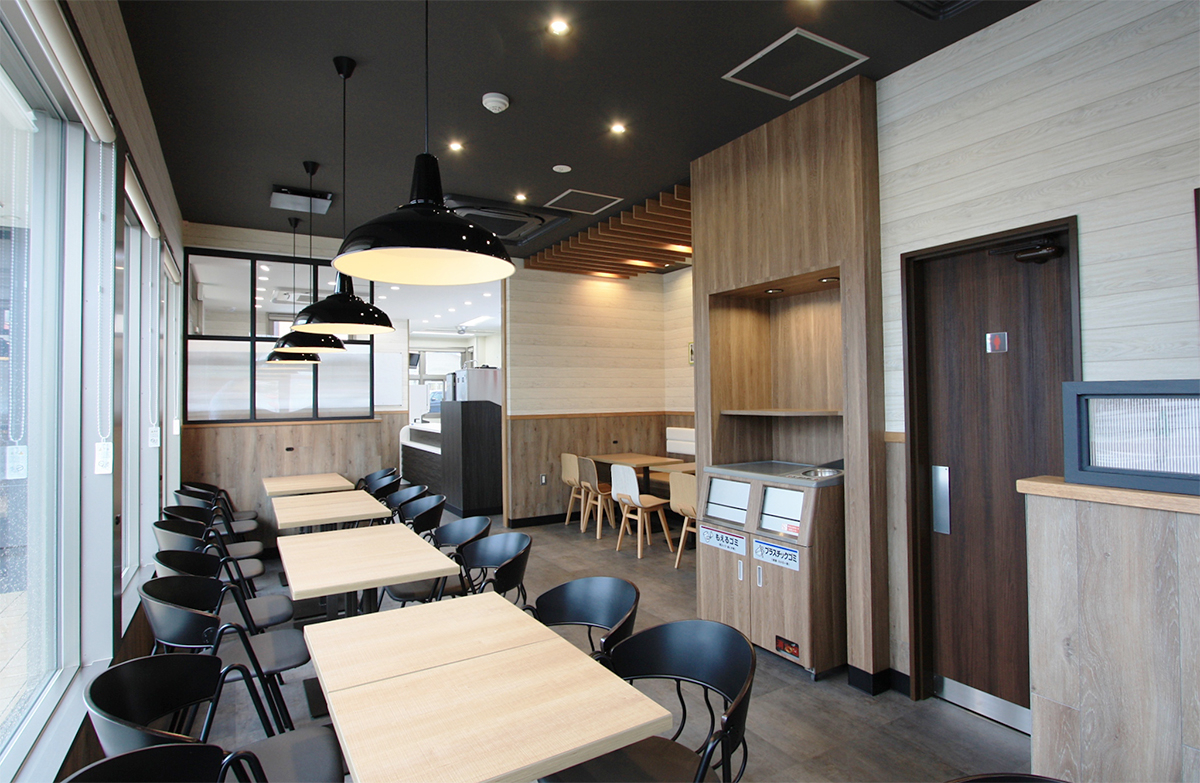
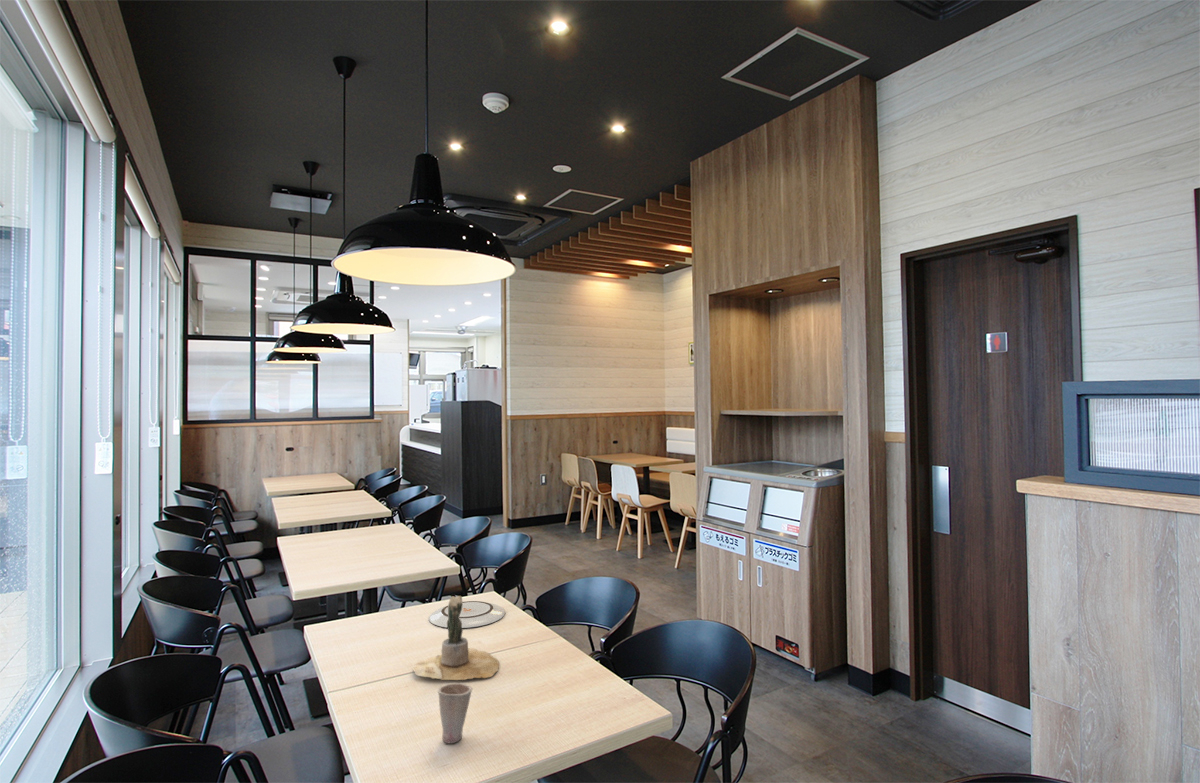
+ potted cactus (460, 632)
+ cup (455, 712)
+ plate (467, 612)
